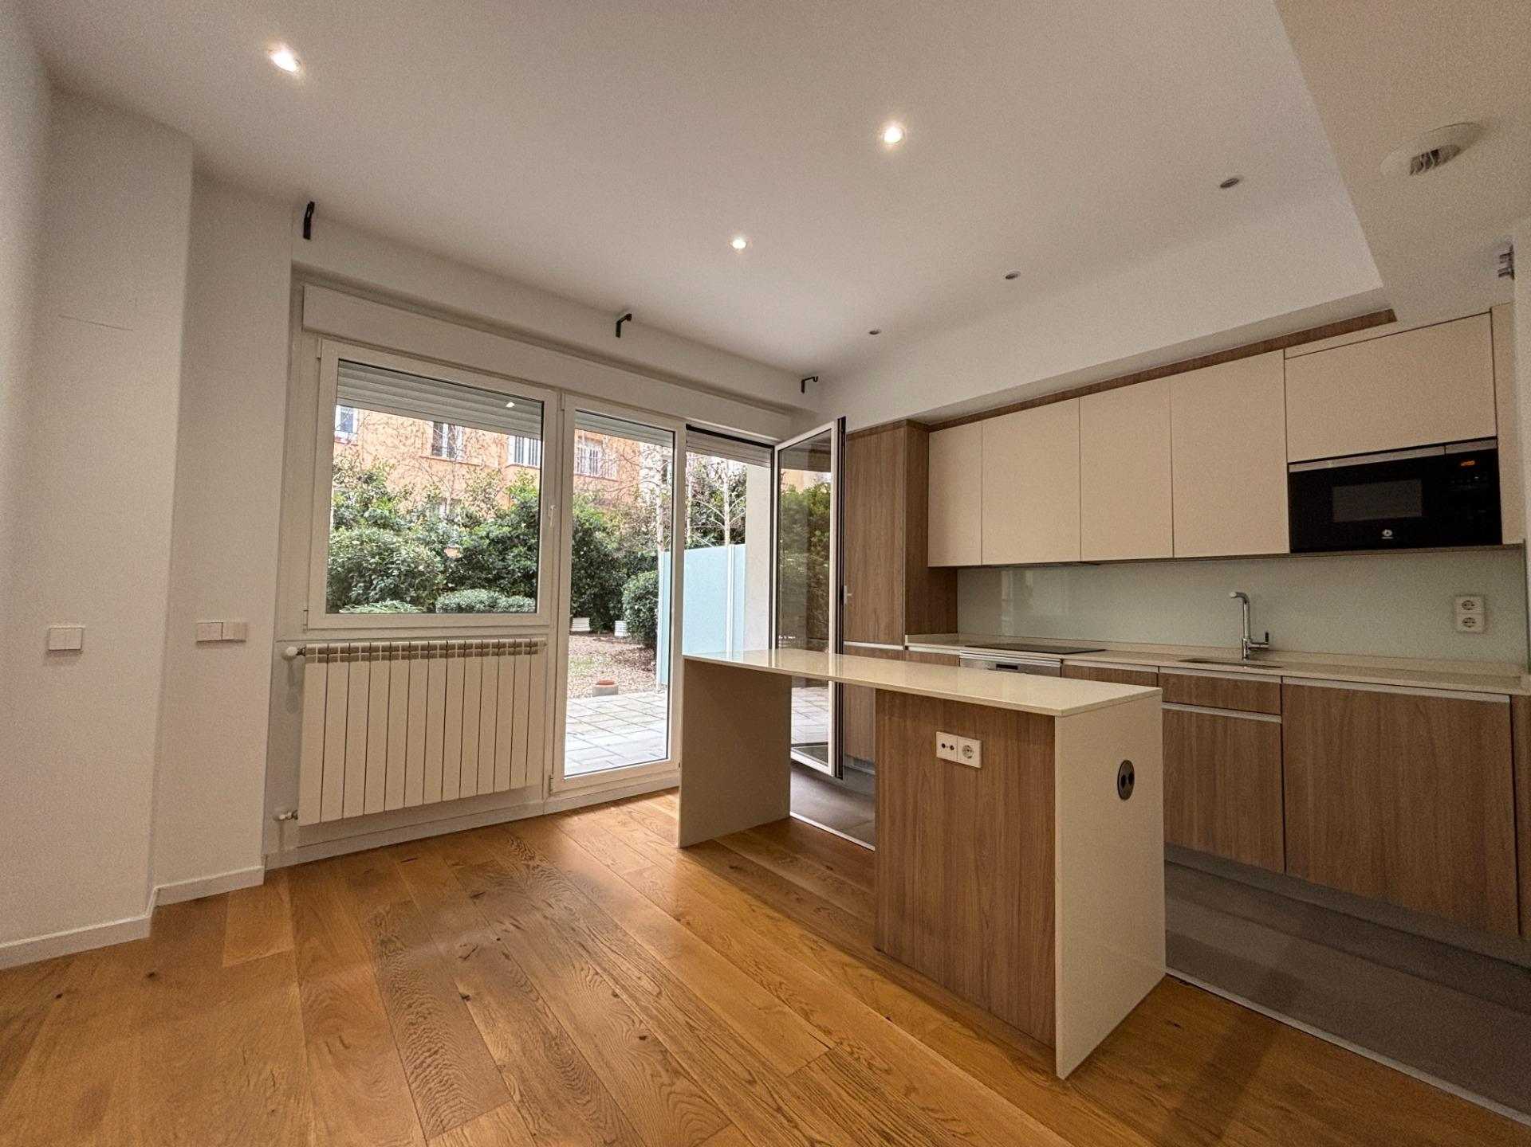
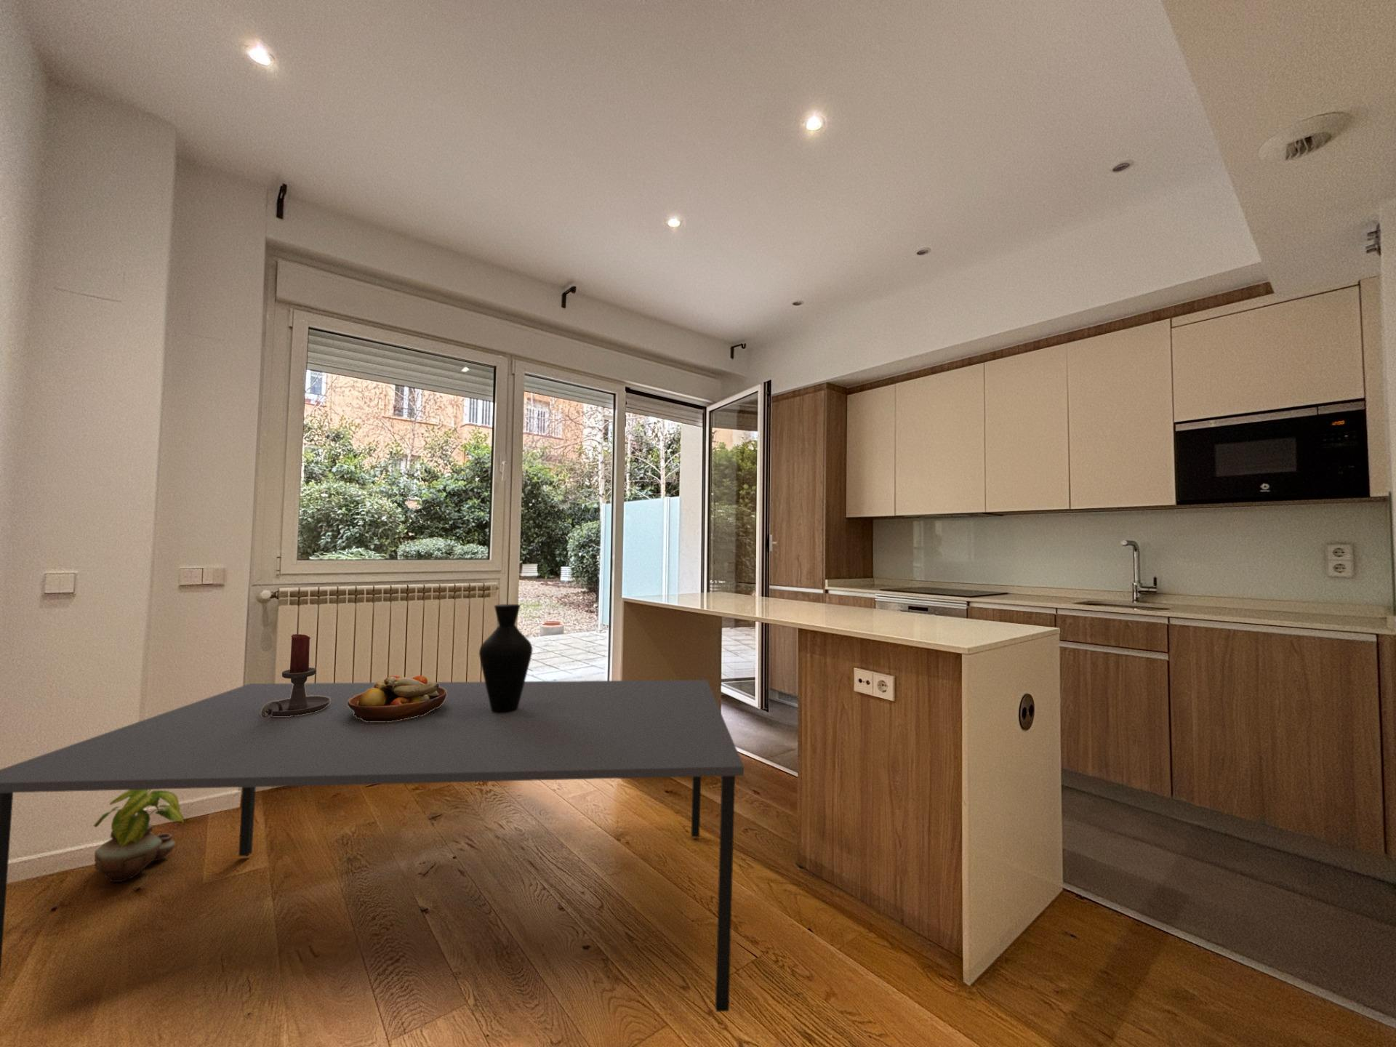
+ fruit bowl (400, 692)
+ dining table (439, 782)
+ candle holder (293, 673)
+ potted plant (141, 825)
+ vase (506, 657)
